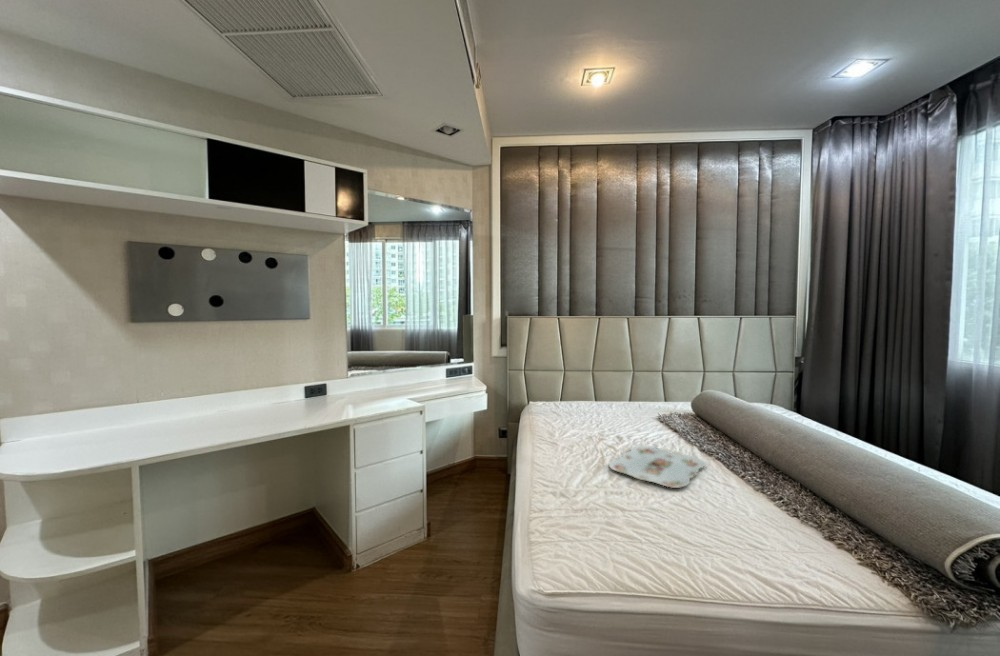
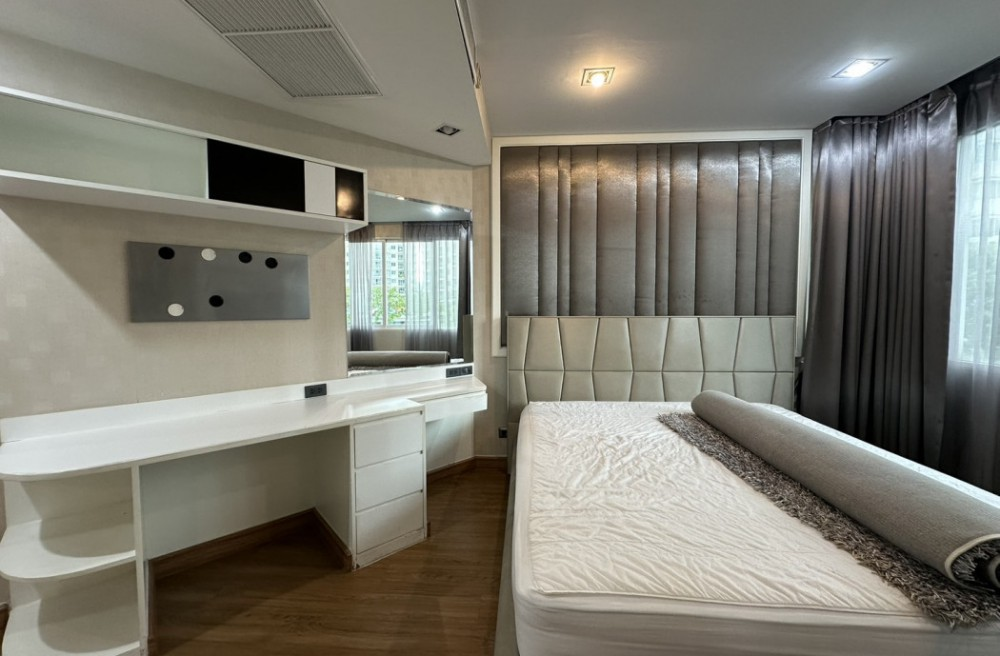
- serving tray (657, 464)
